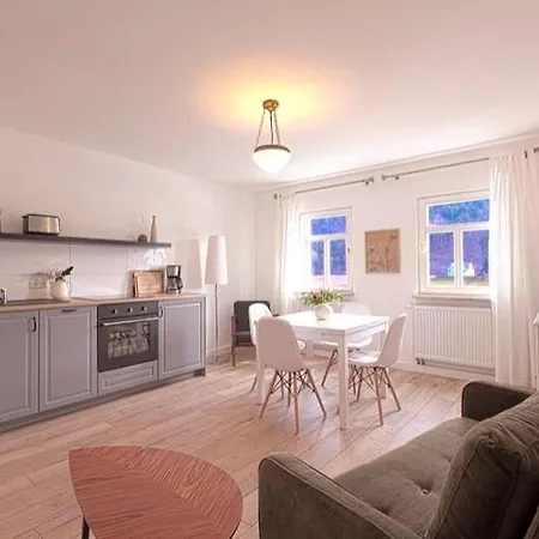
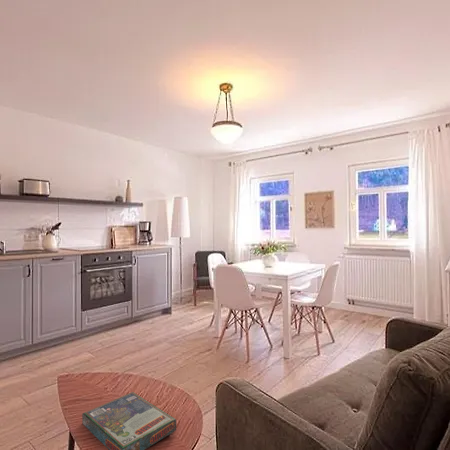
+ board game (128, 421)
